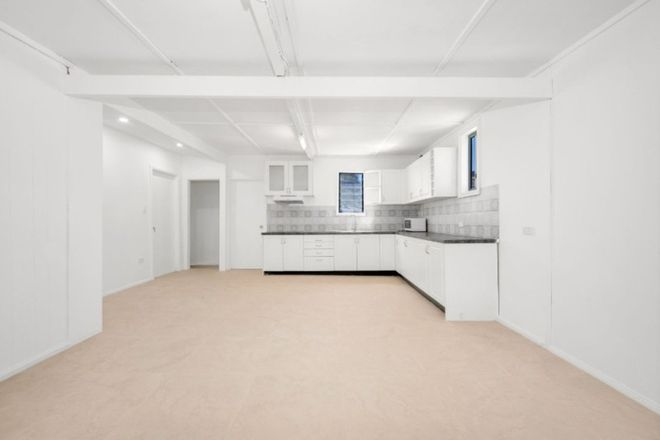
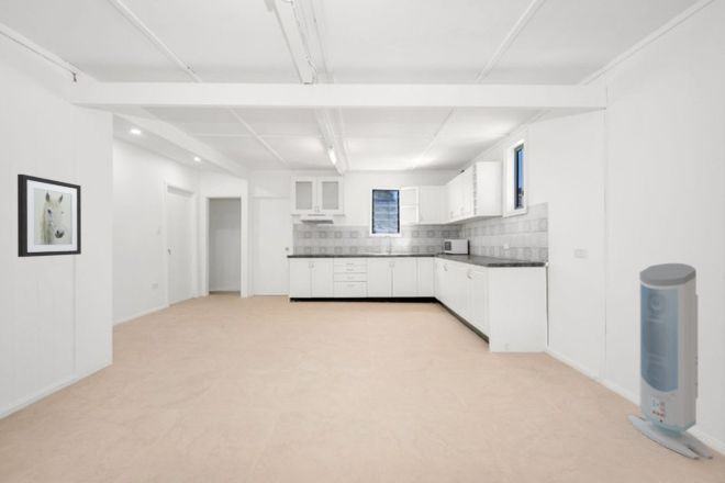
+ air purifier (666, 349)
+ wall art (52, 217)
